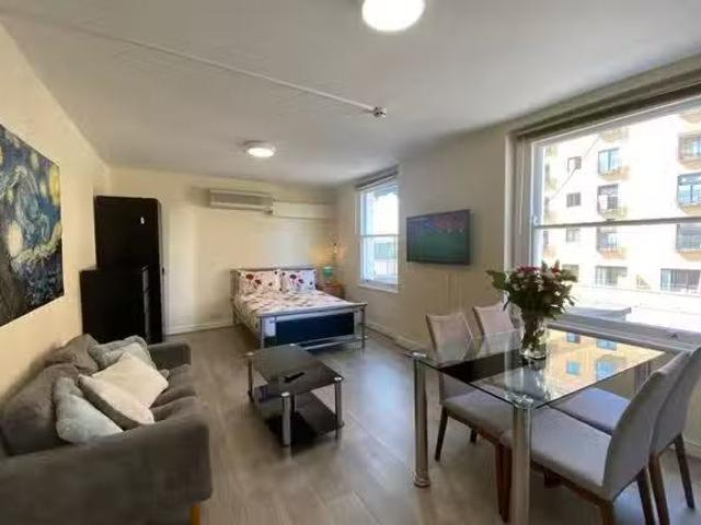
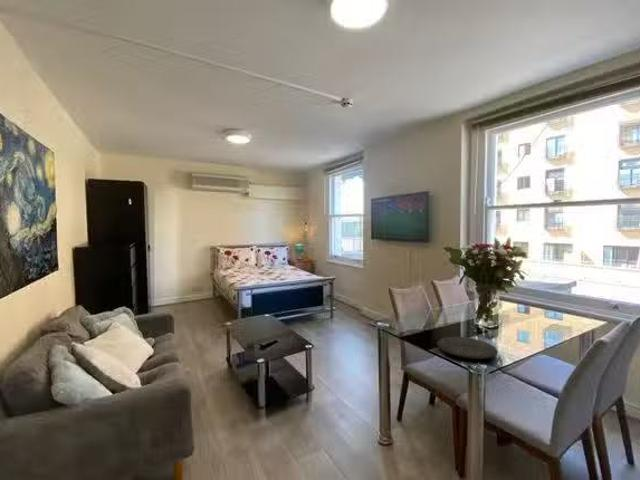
+ plate (466, 348)
